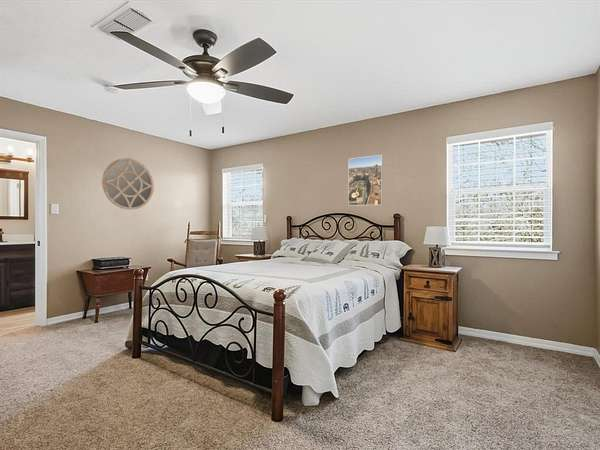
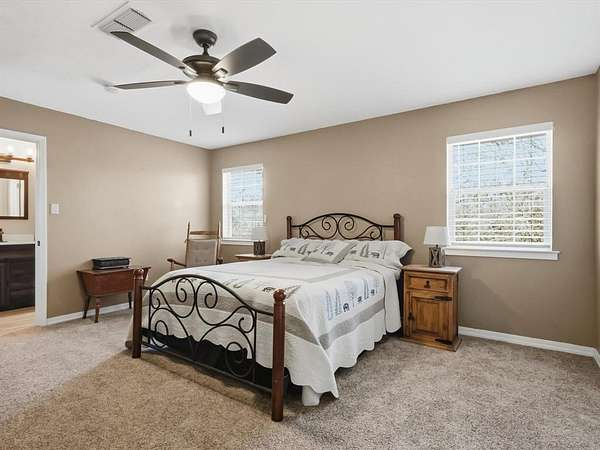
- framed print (365, 181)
- home mirror (129, 184)
